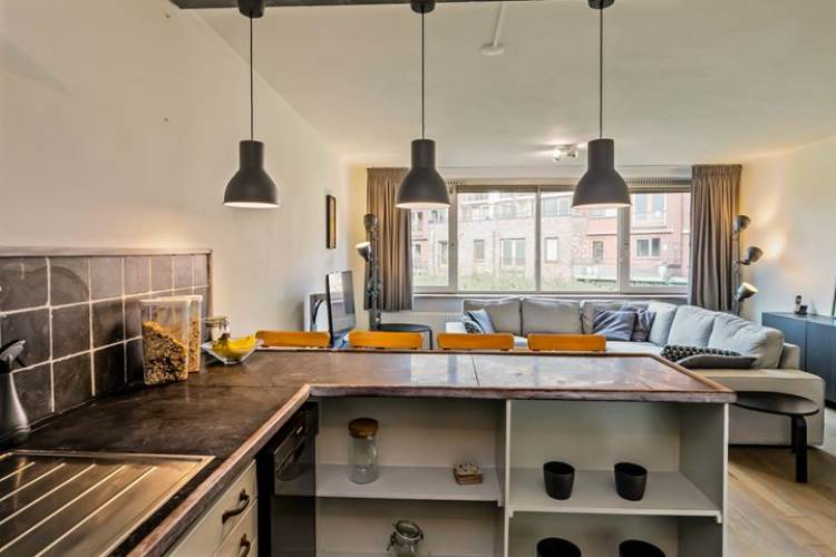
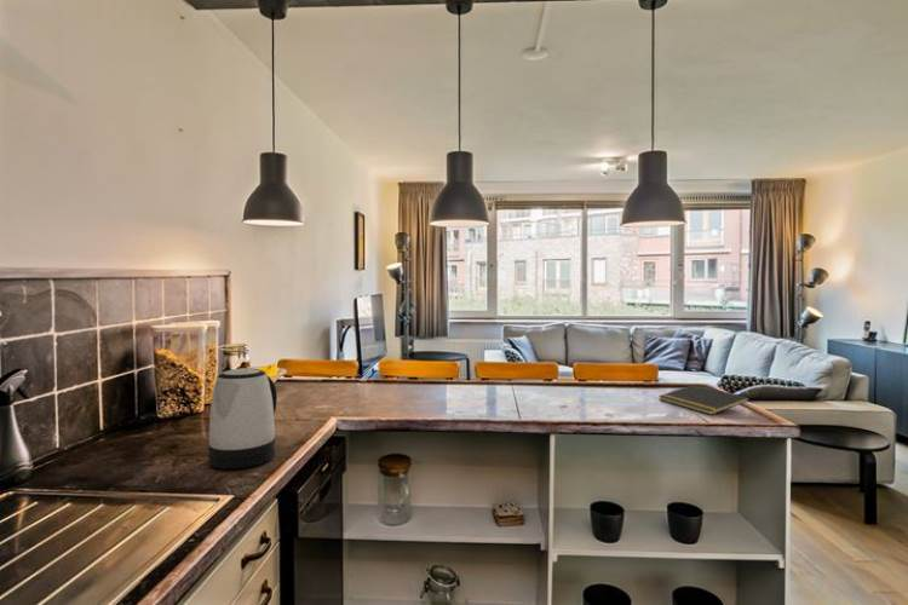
+ kettle (248, 411)
+ notepad (701, 398)
